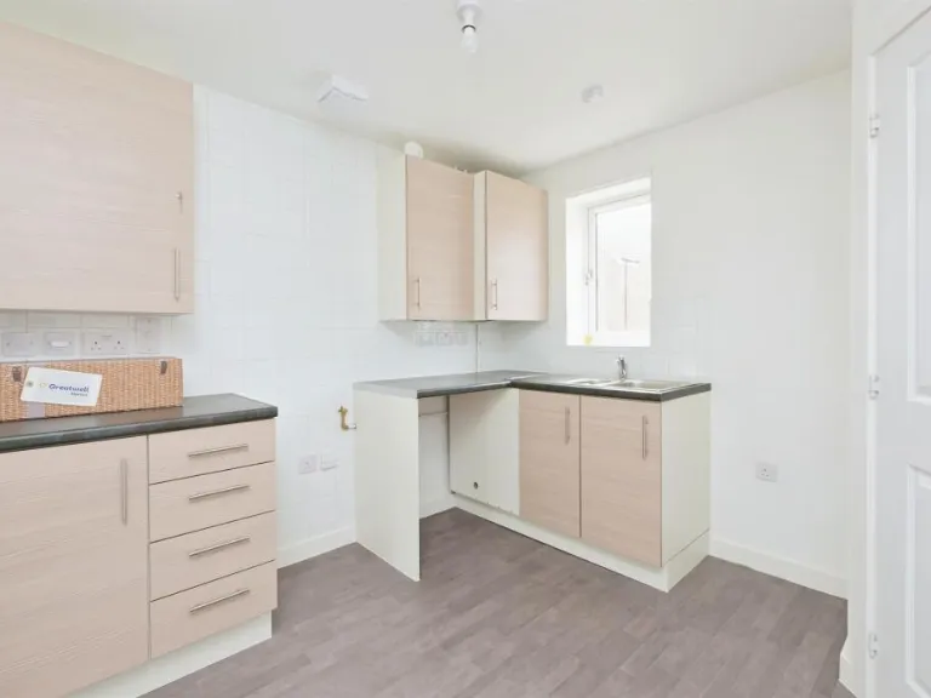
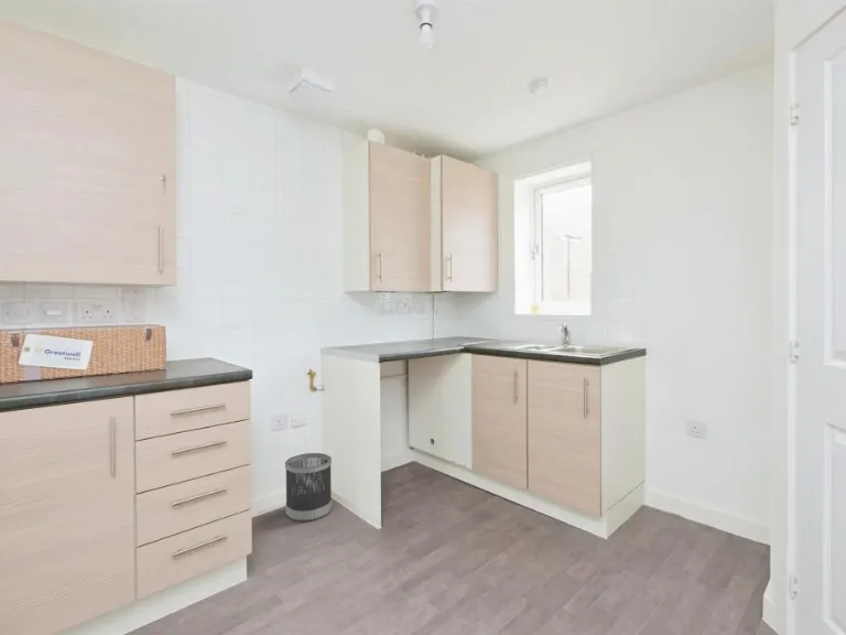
+ wastebasket (308, 485)
